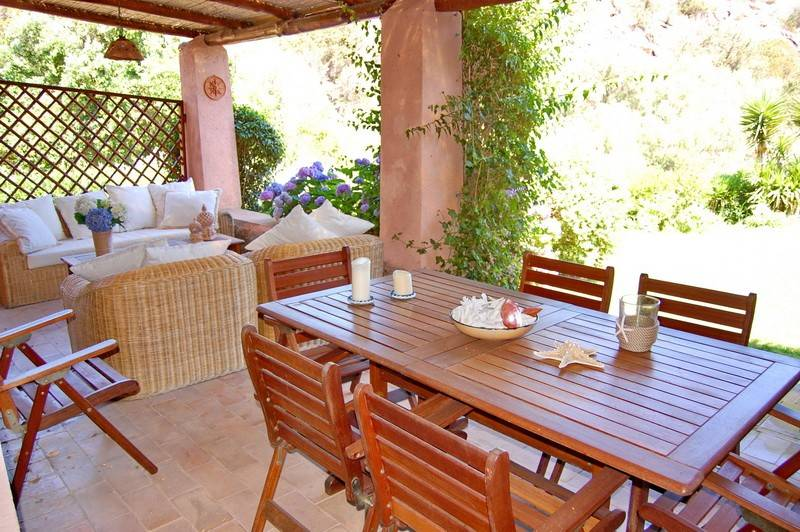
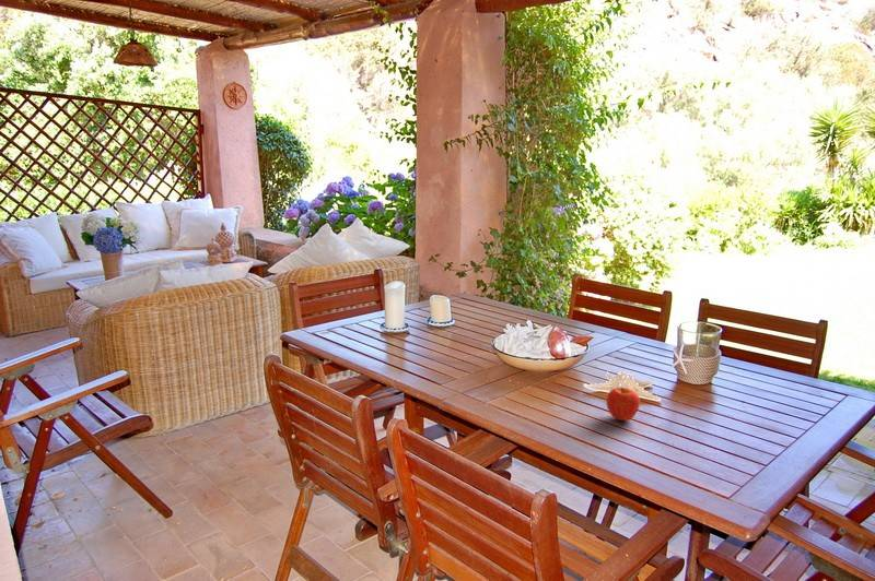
+ fruit (622, 402)
